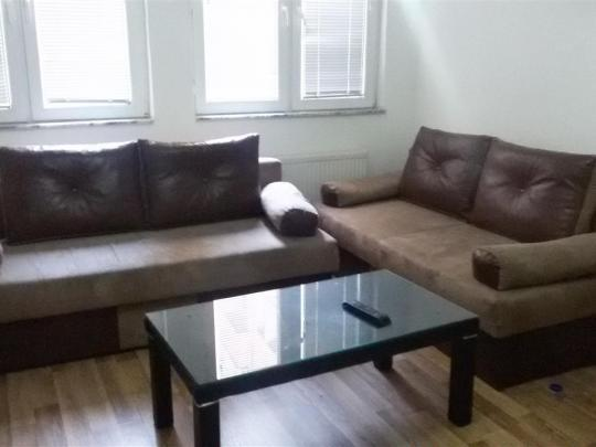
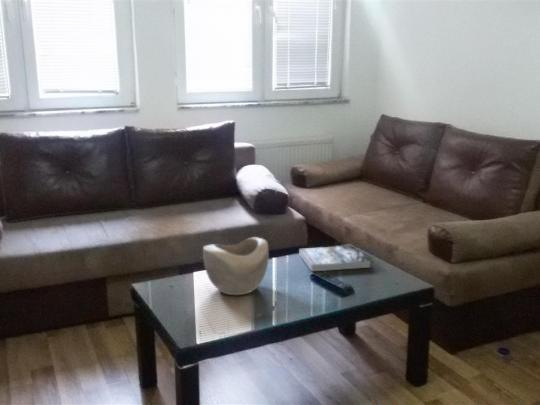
+ decorative bowl (236, 265)
+ book (333, 257)
